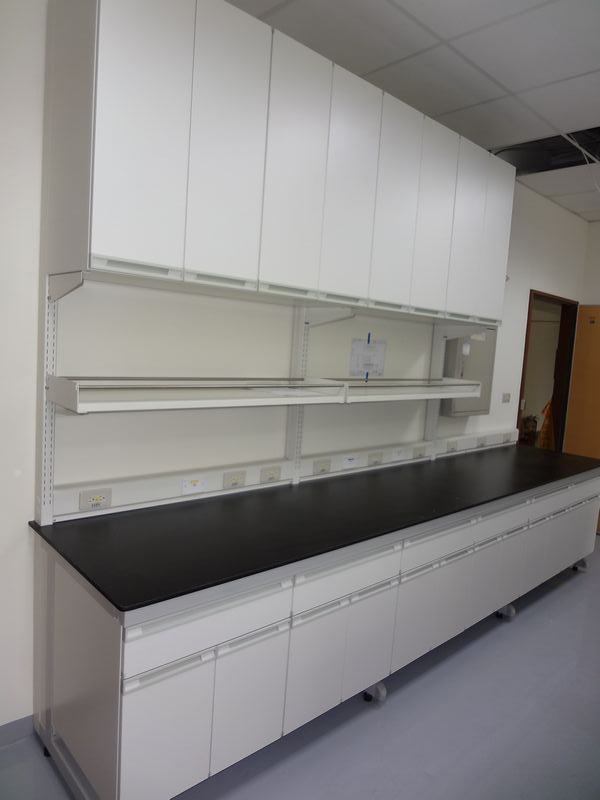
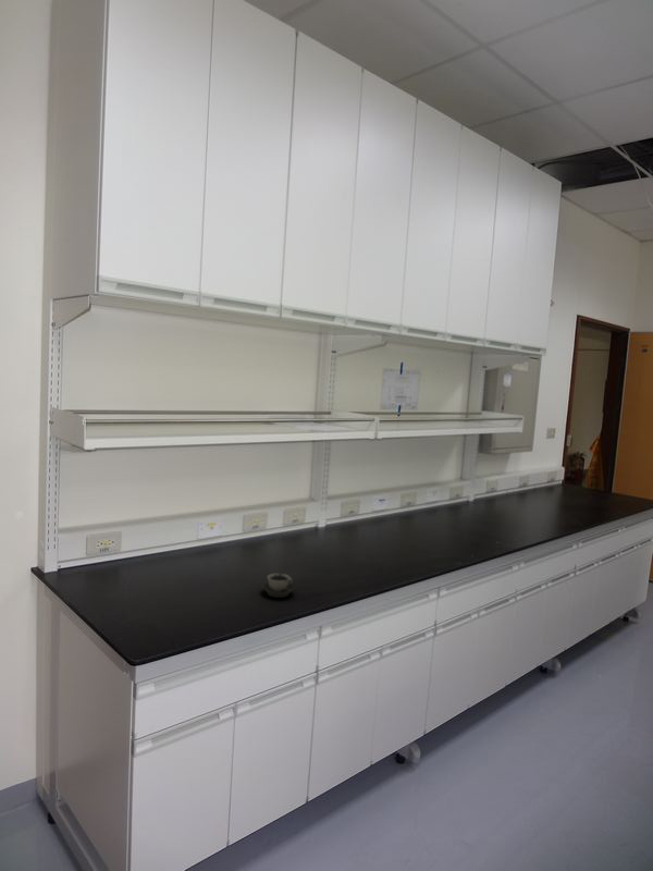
+ cup (279, 585)
